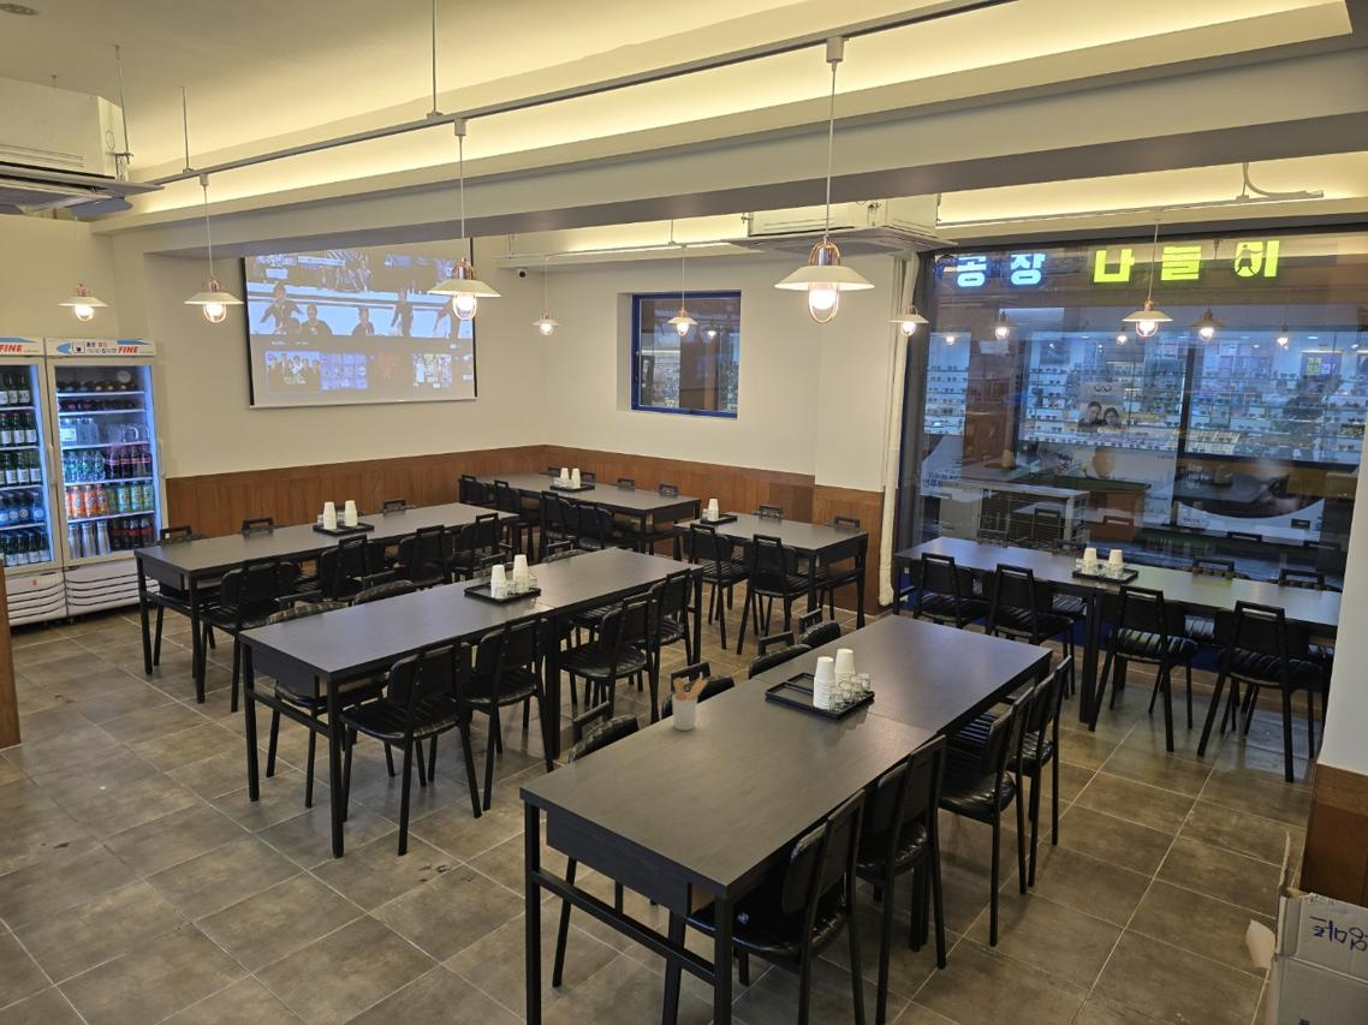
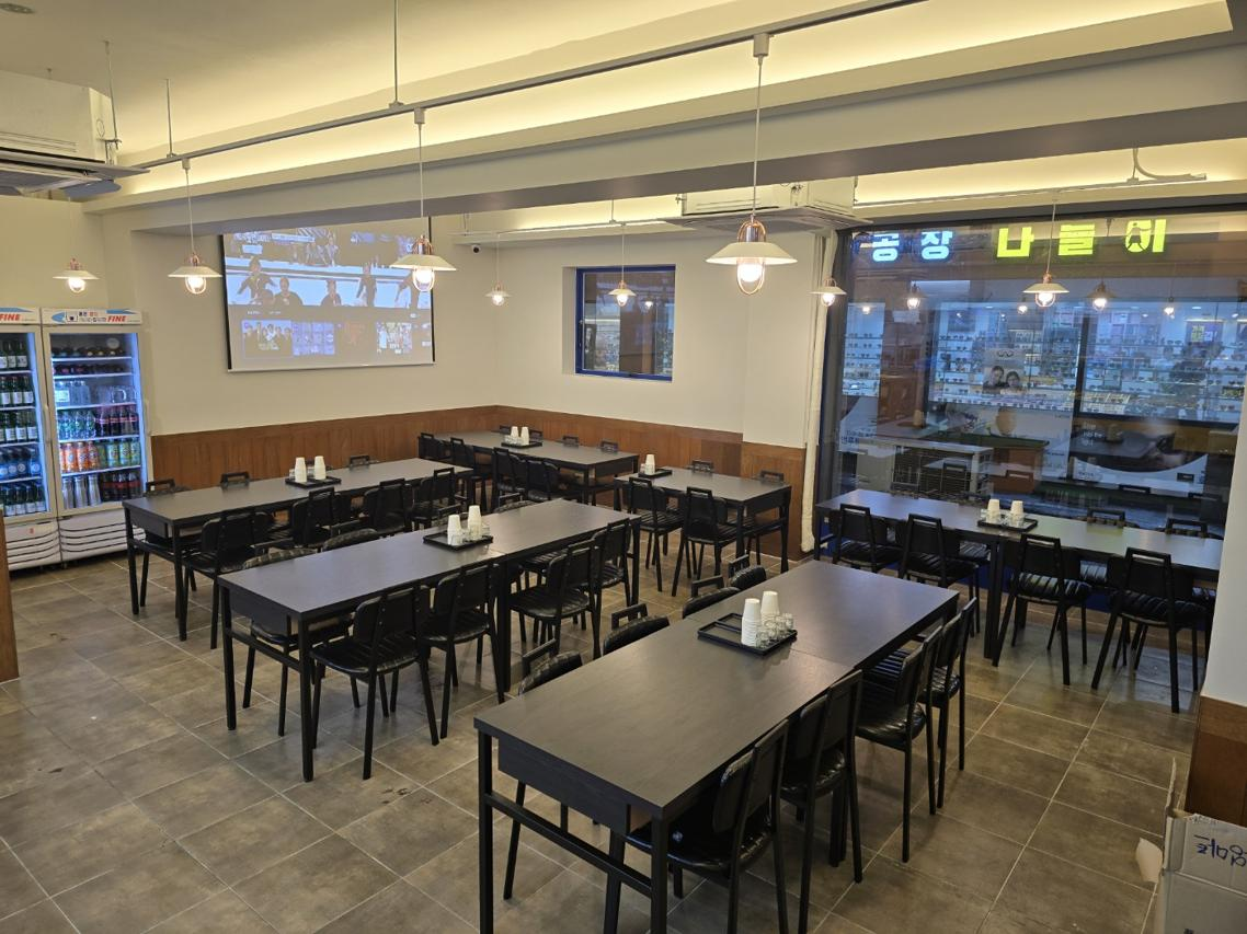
- utensil holder (689, 702)
